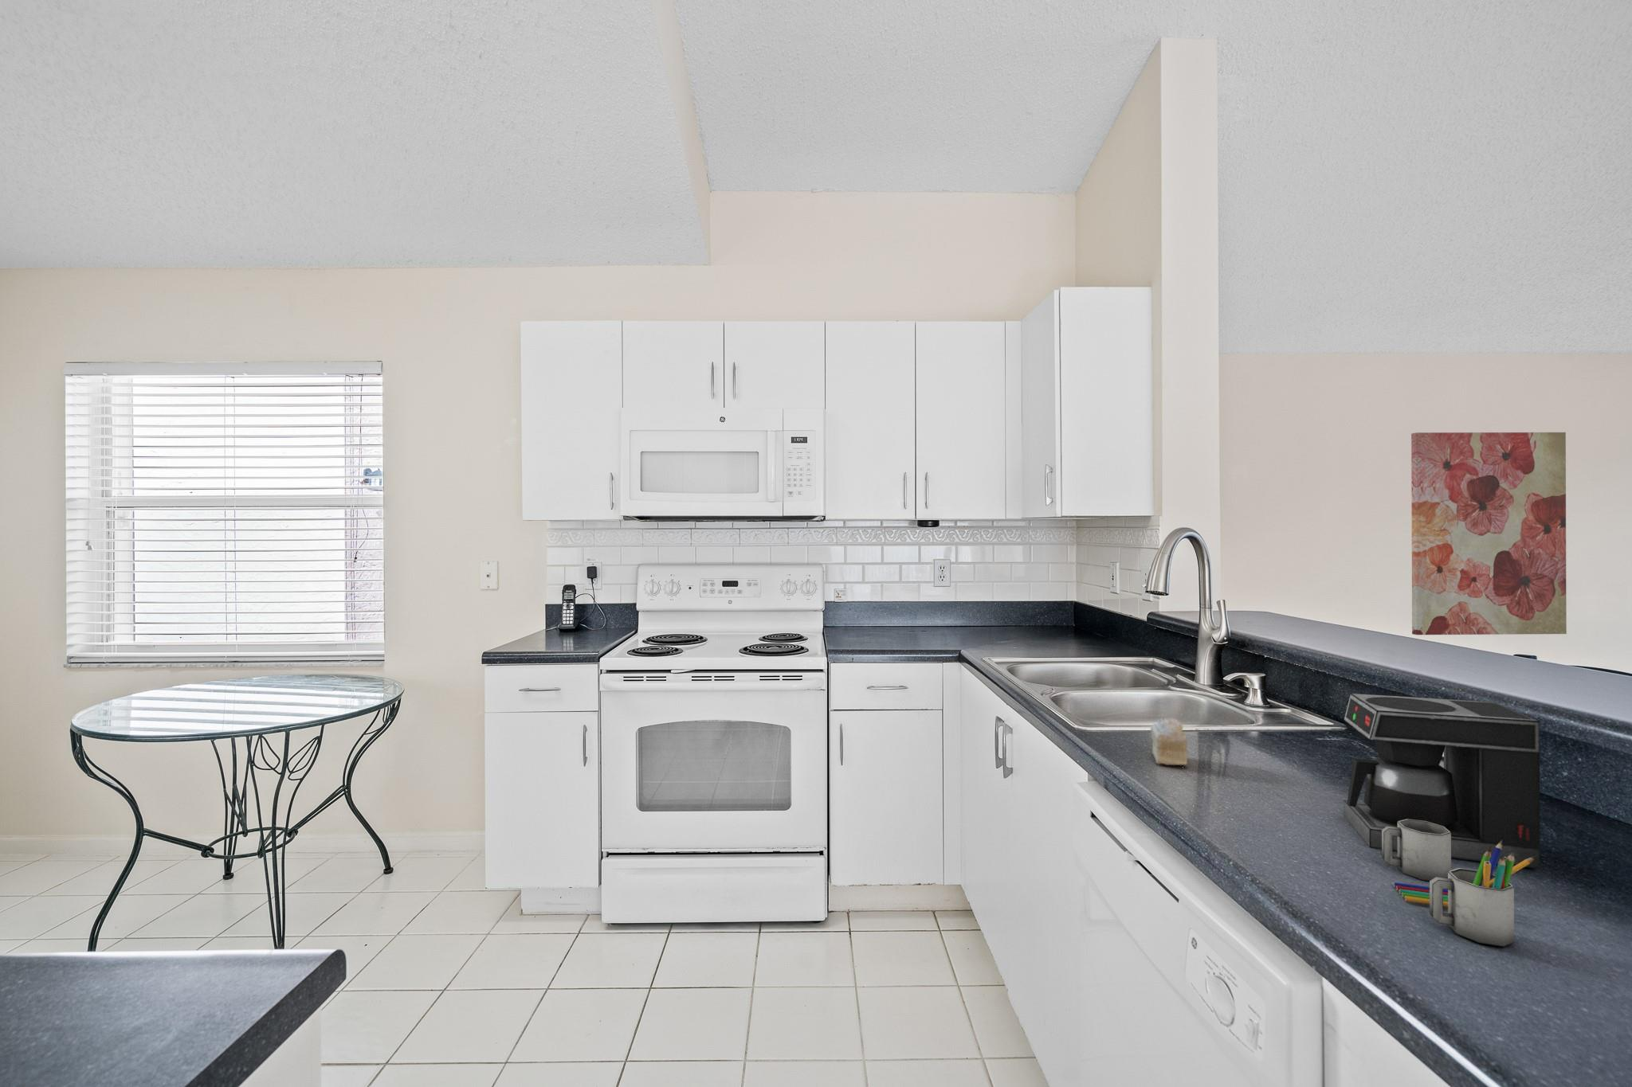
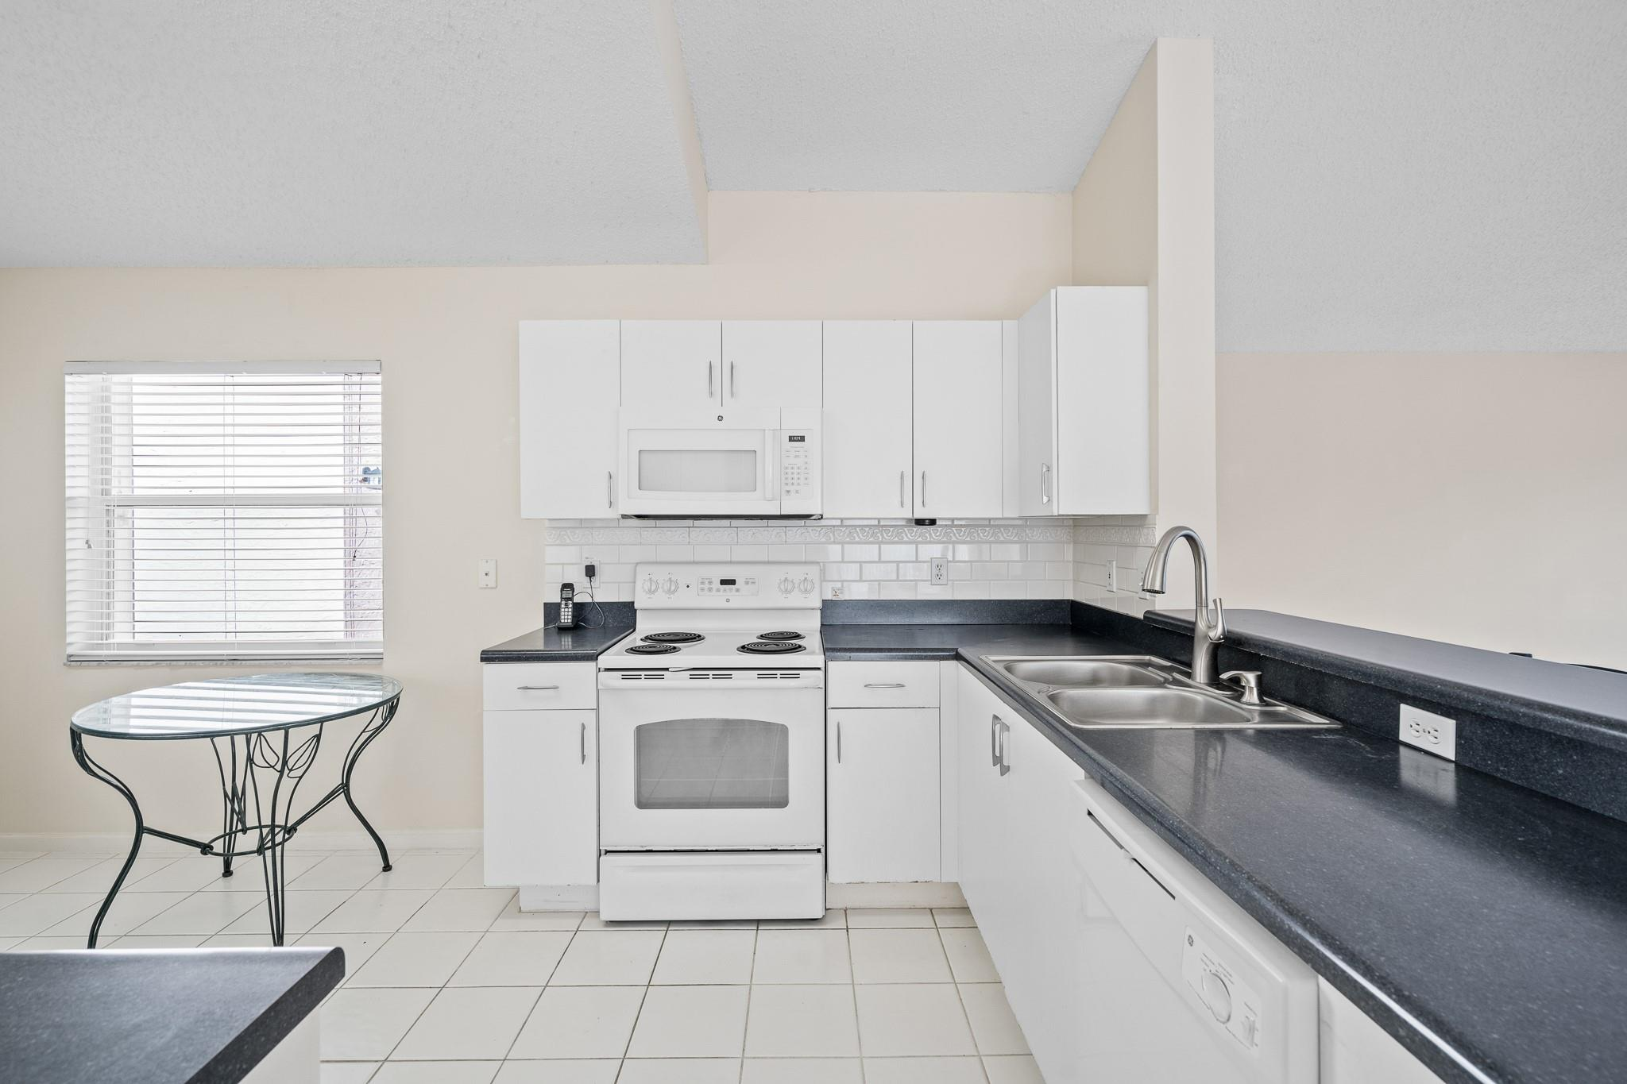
- coffee maker (1471, 803)
- wall art (1489, 533)
- cake slice (1168, 740)
